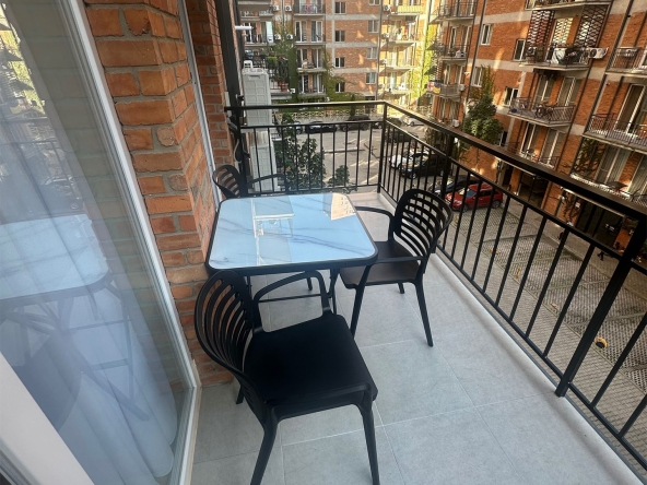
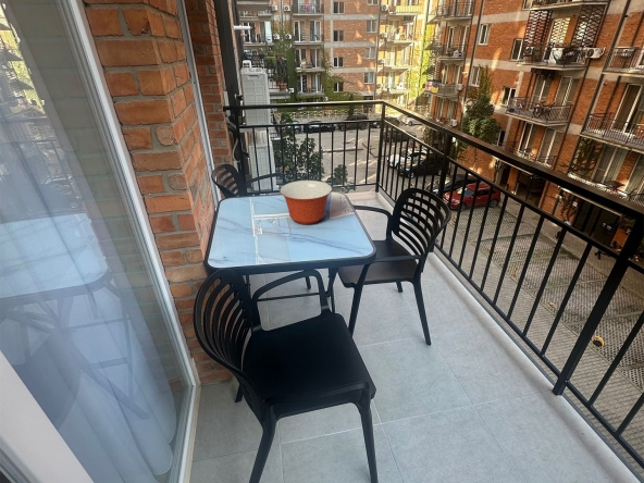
+ mixing bowl (306, 203)
